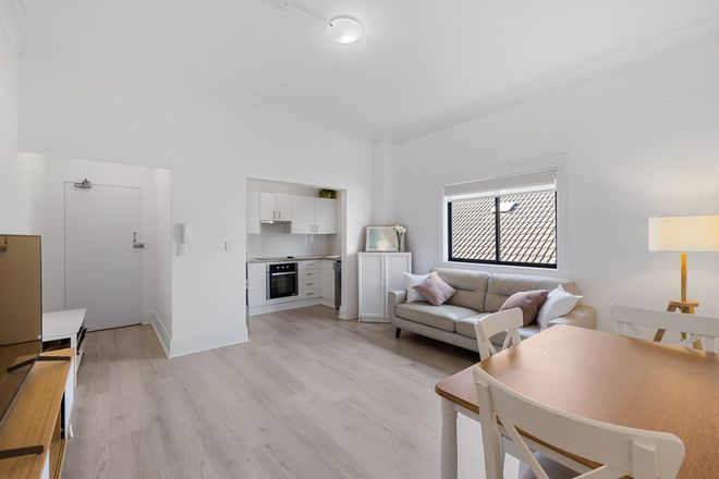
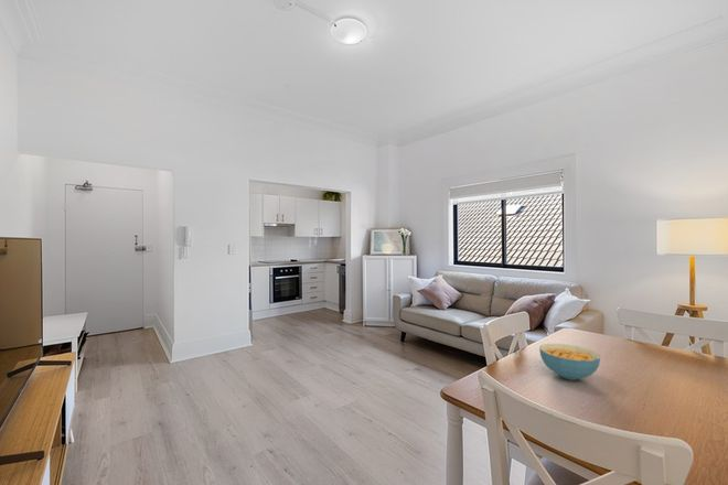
+ cereal bowl (568, 364)
